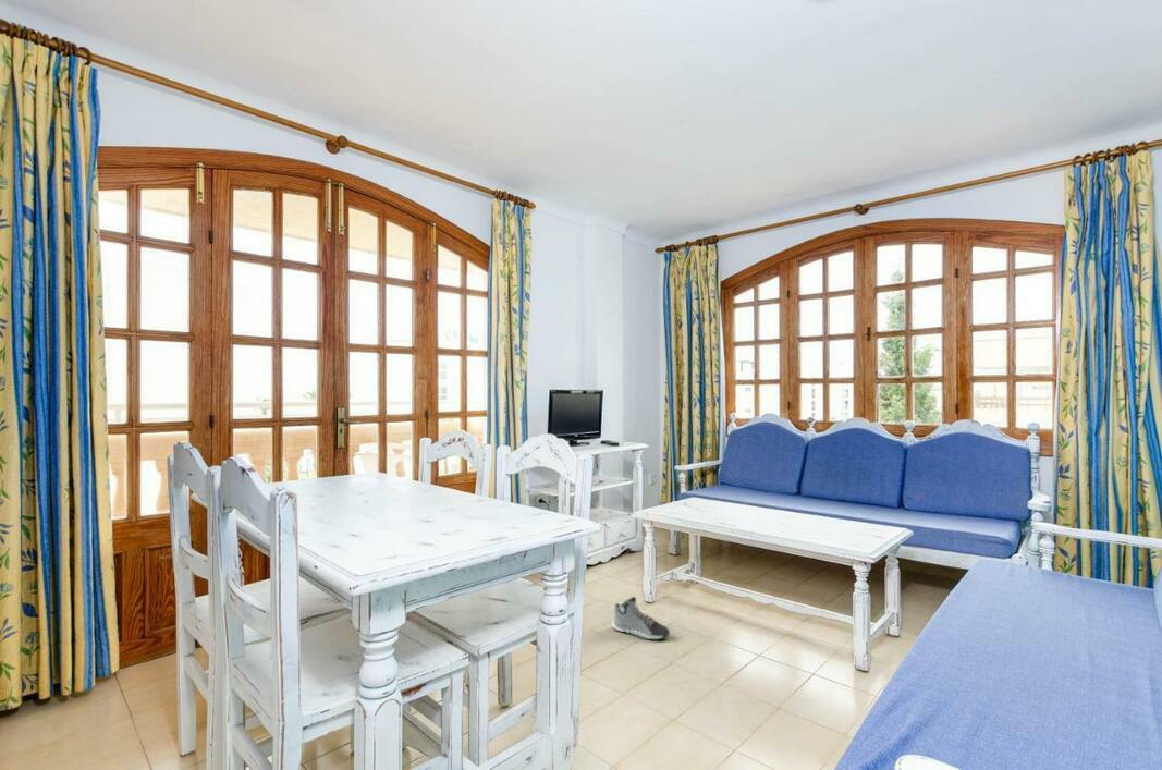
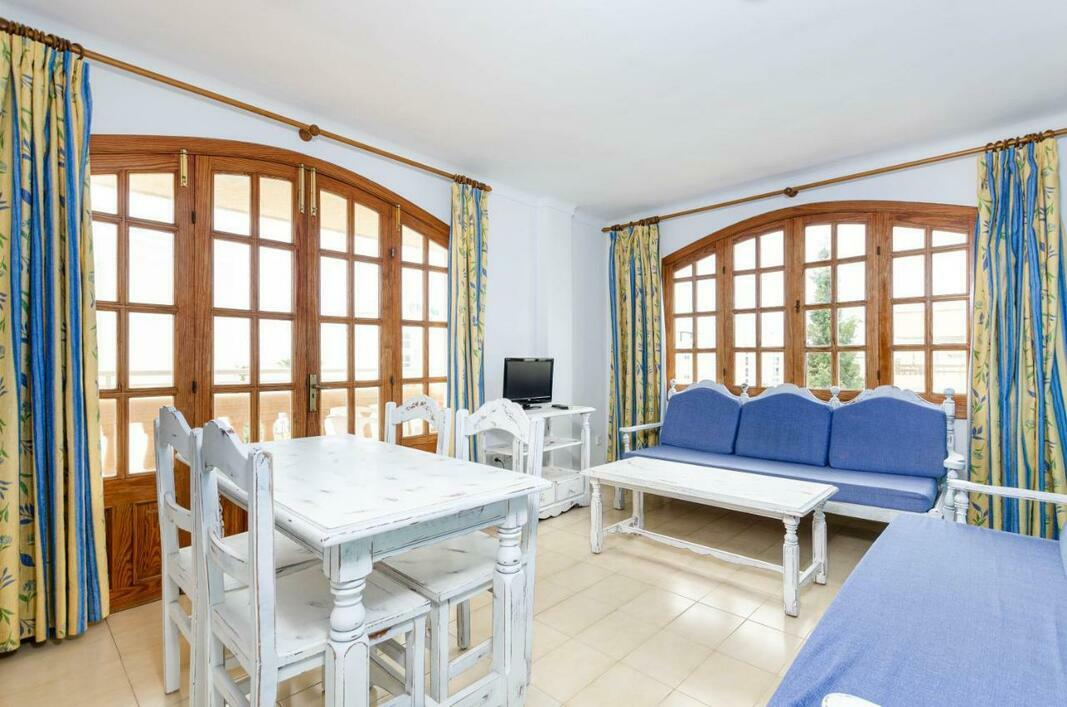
- sneaker (639, 615)
